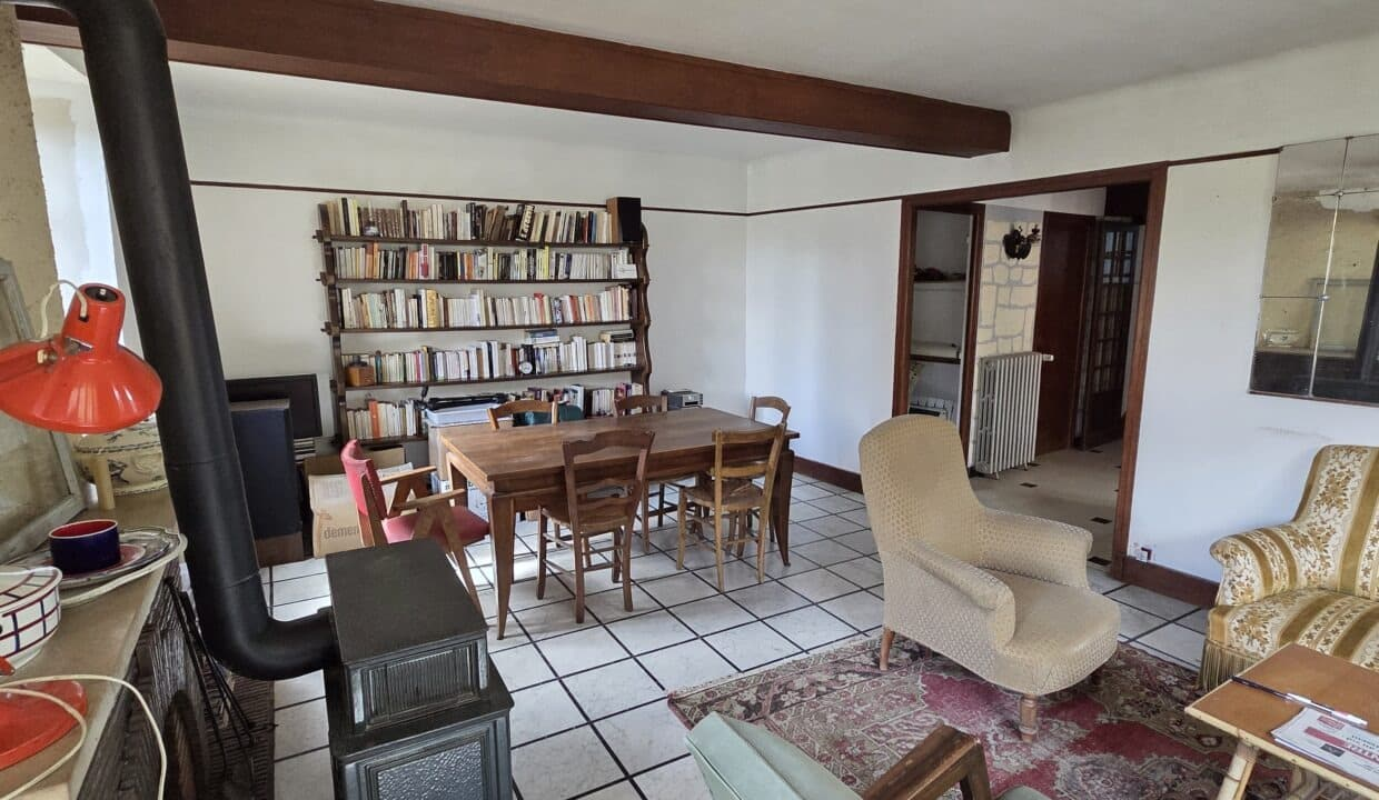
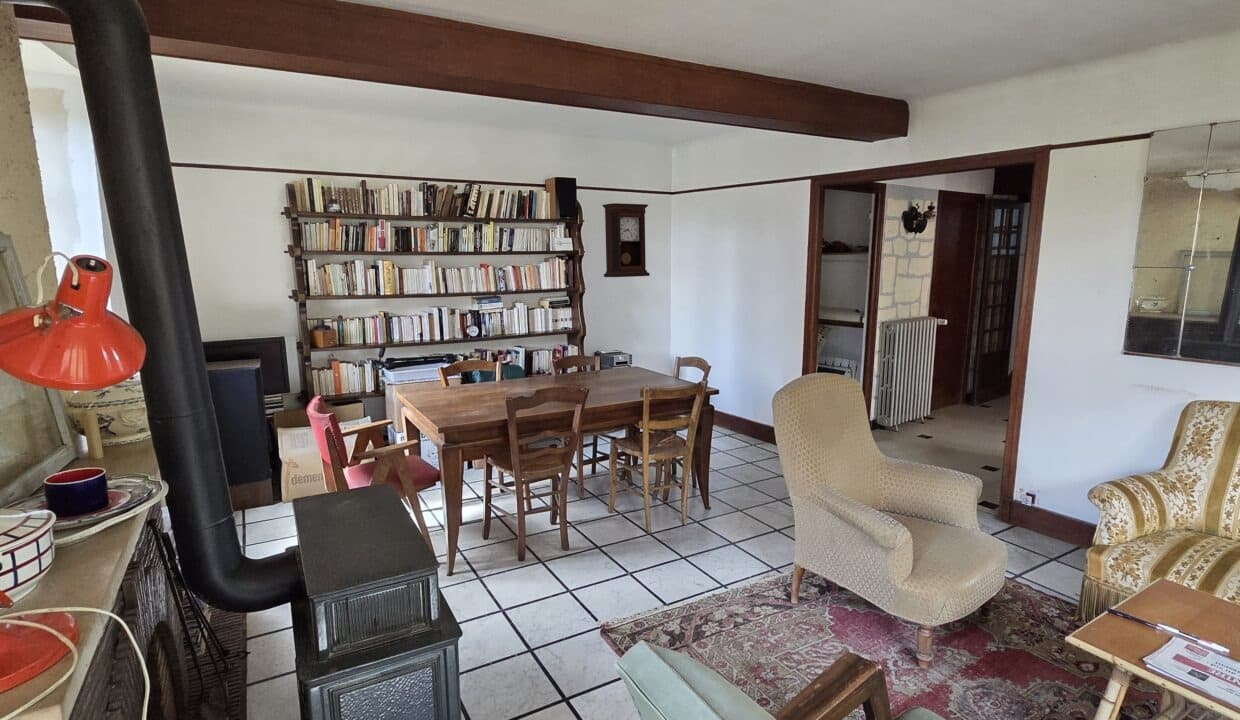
+ pendulum clock (627, 240)
